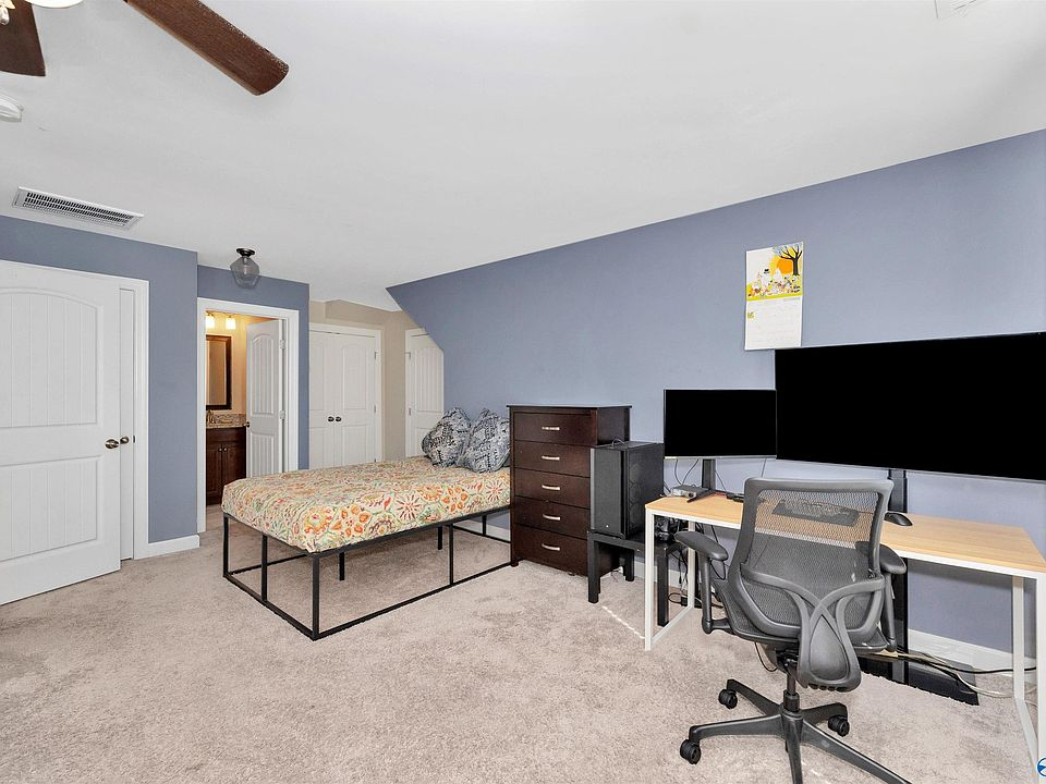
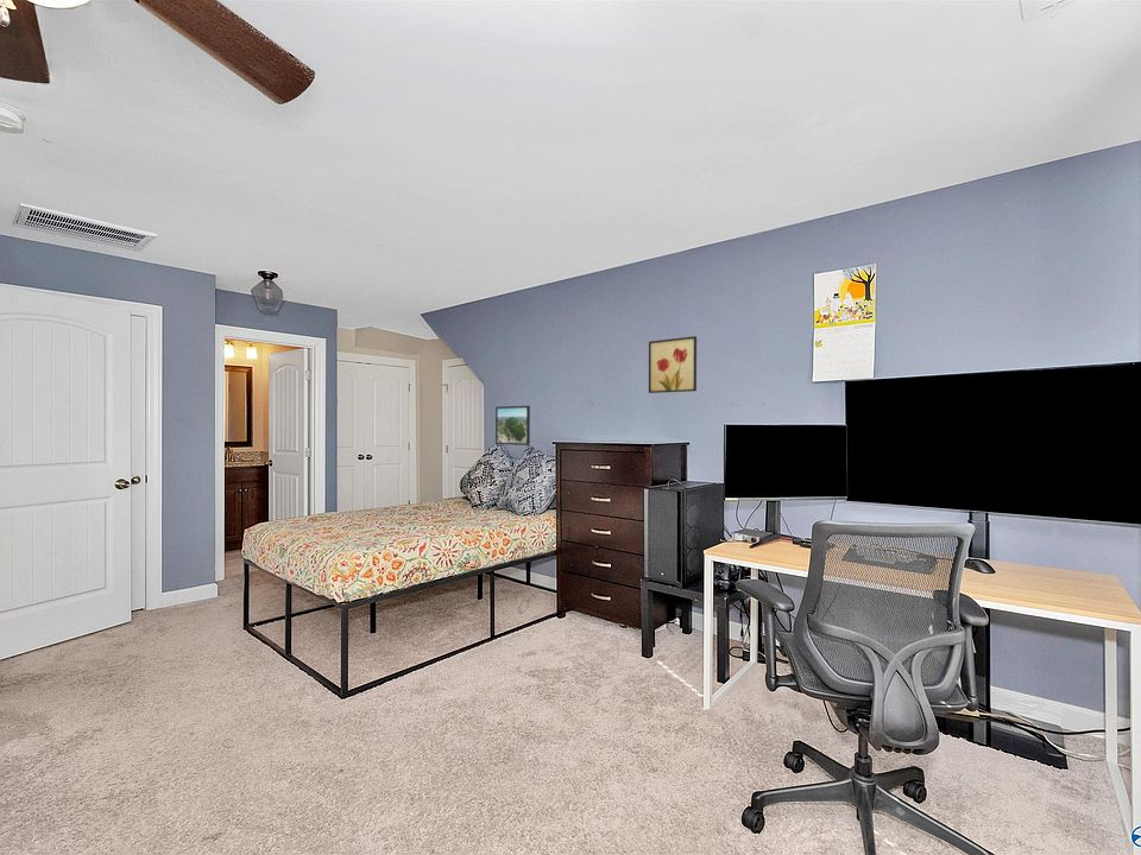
+ wall art (672, 365)
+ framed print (512, 425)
